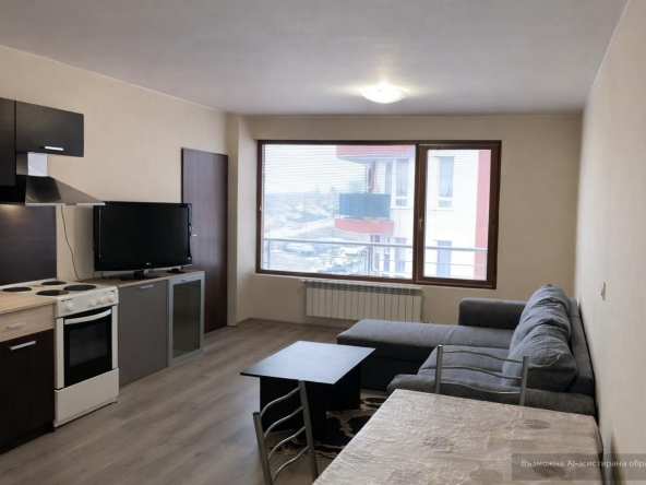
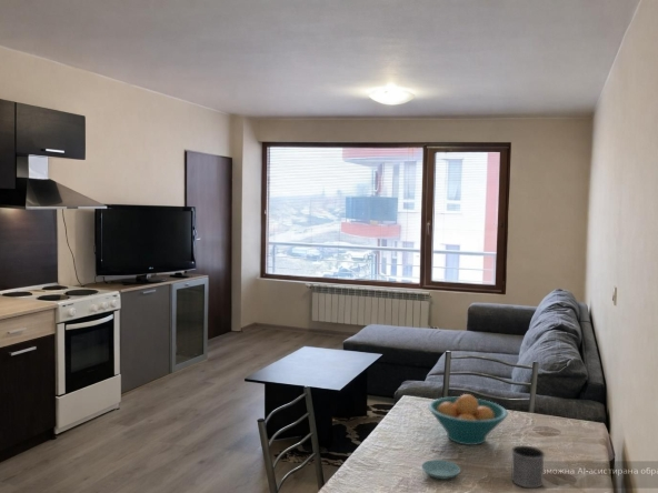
+ saucer (440, 471)
+ fruit bowl (467, 416)
+ mug (525, 464)
